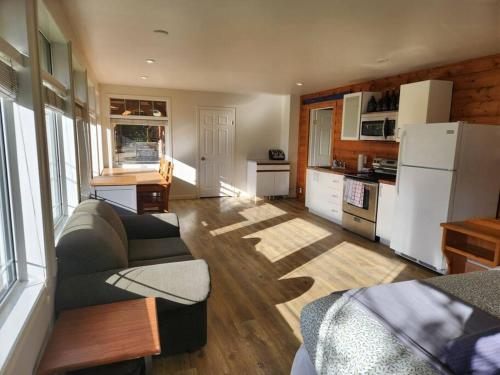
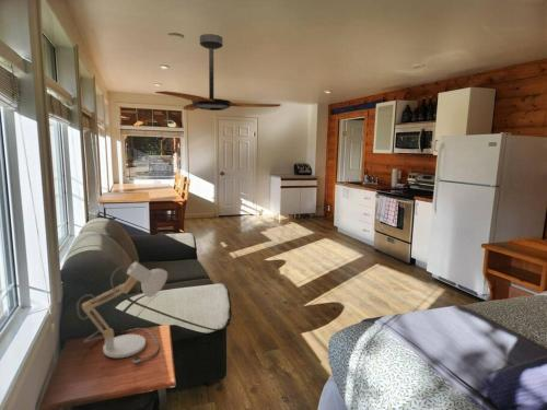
+ ceiling fan (212, 74)
+ desk lamp (119, 294)
